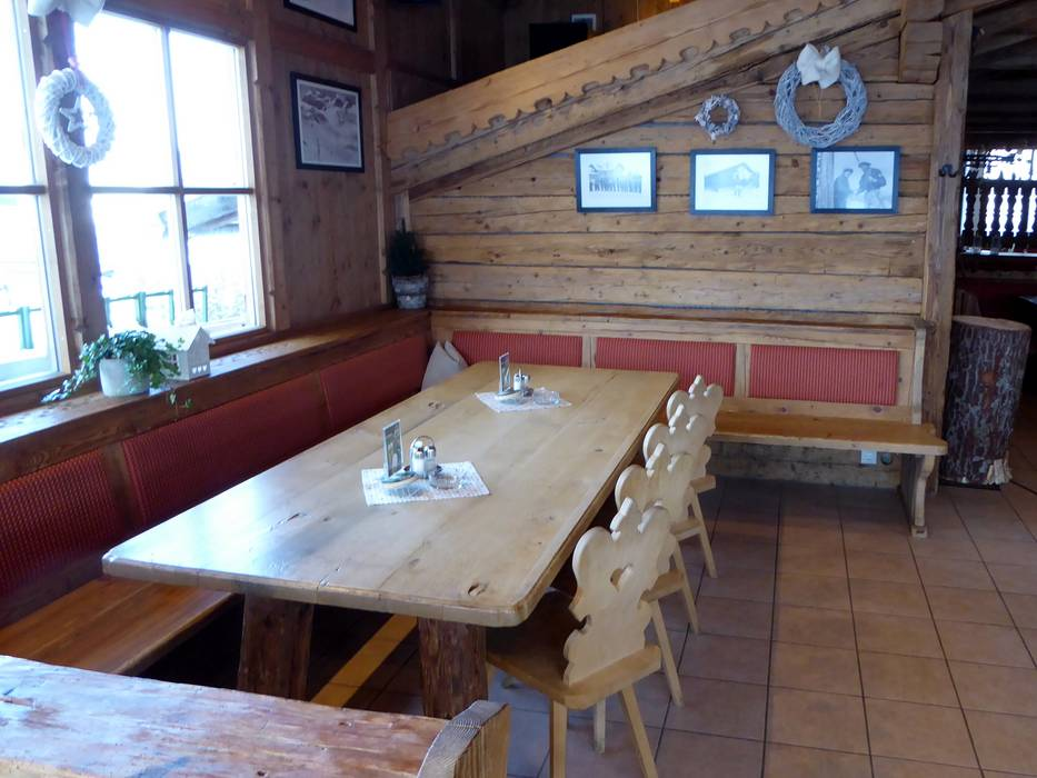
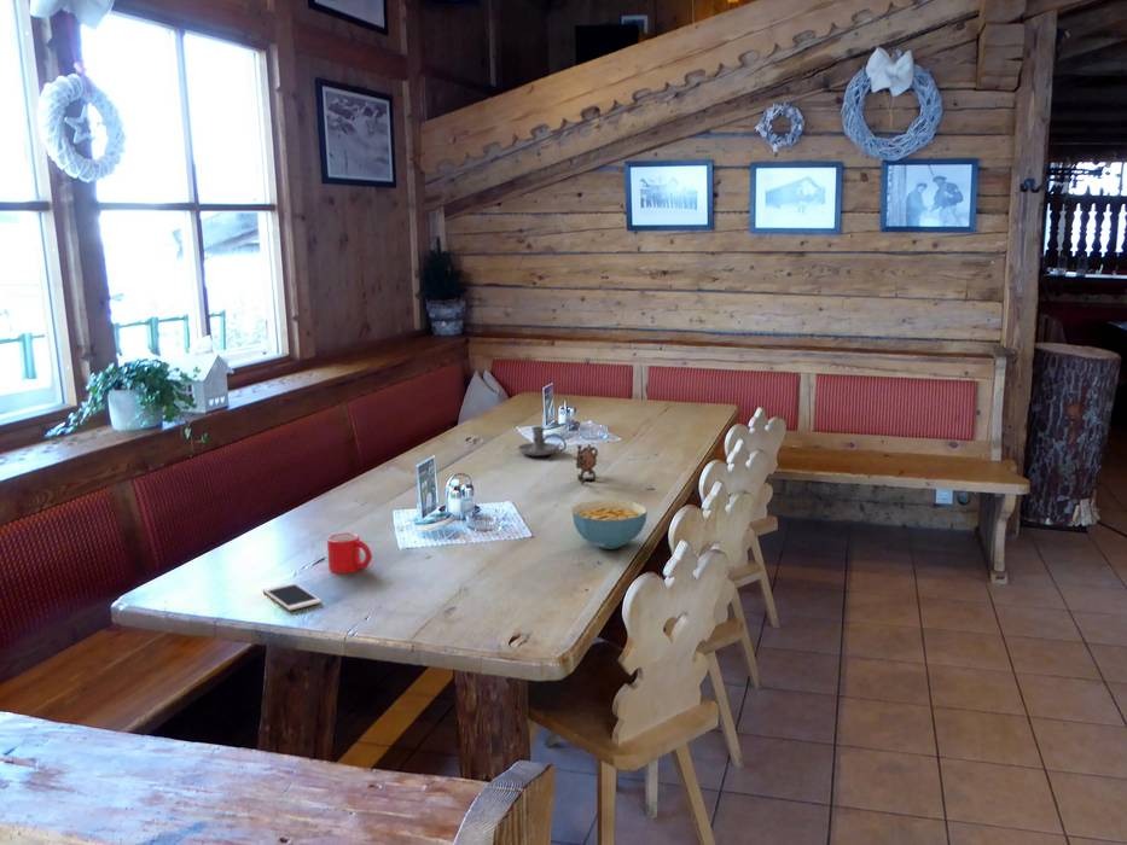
+ mug (350, 553)
+ cereal bowl (609, 528)
+ cell phone (291, 595)
+ candle holder (542, 441)
+ teapot (586, 461)
